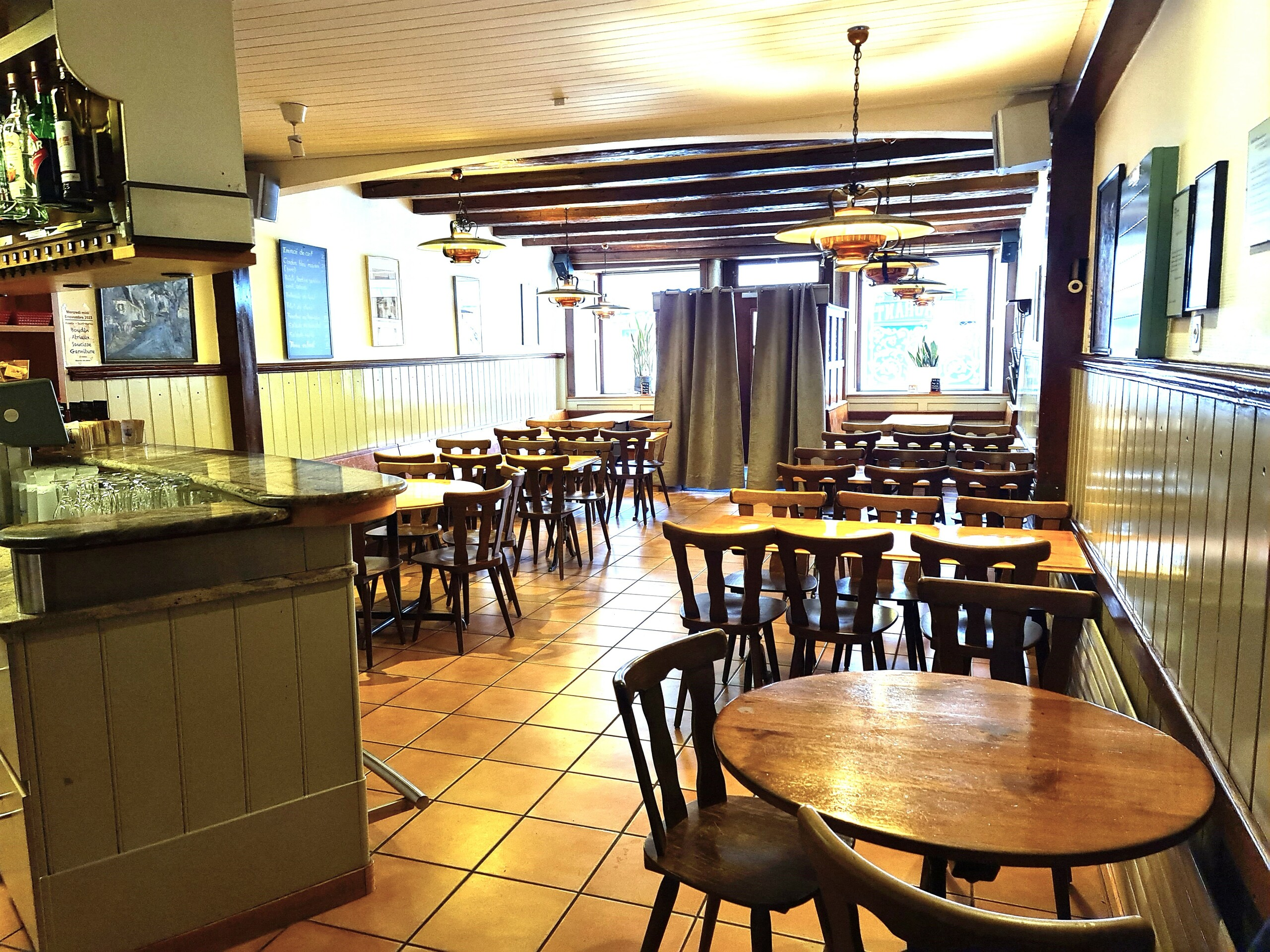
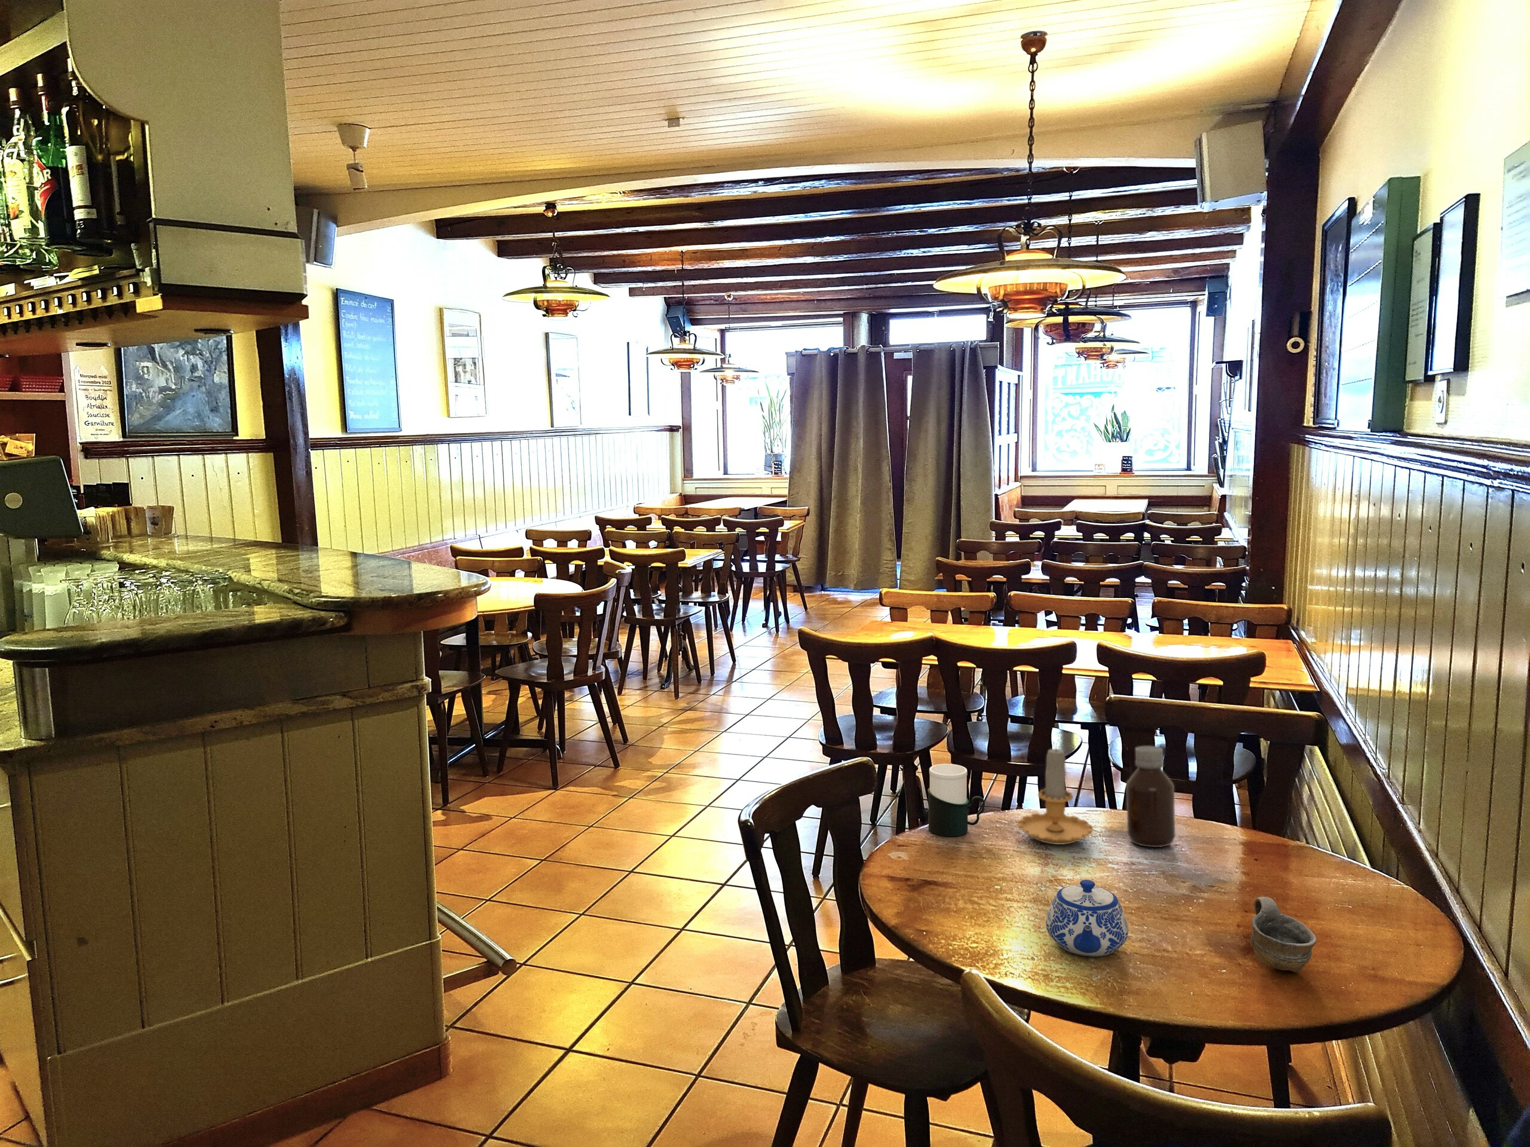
+ candle (1054, 788)
+ cup (955, 800)
+ bottle (1151, 795)
+ cup (1283, 937)
+ teapot (1087, 916)
